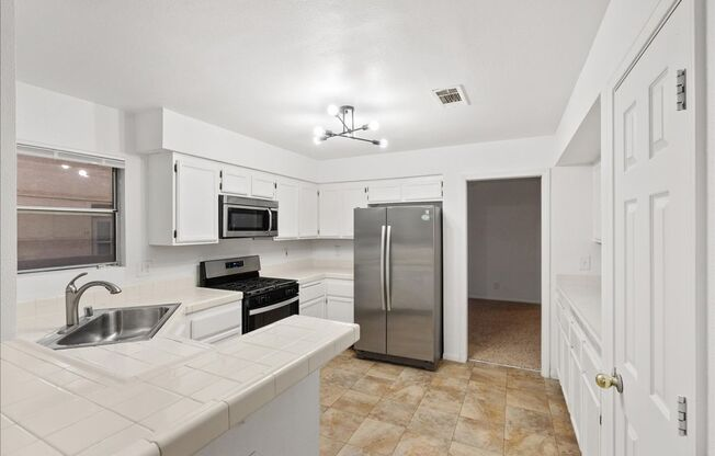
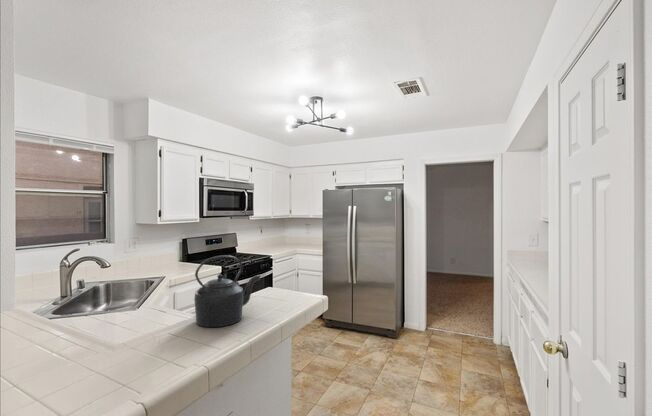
+ kettle (230, 285)
